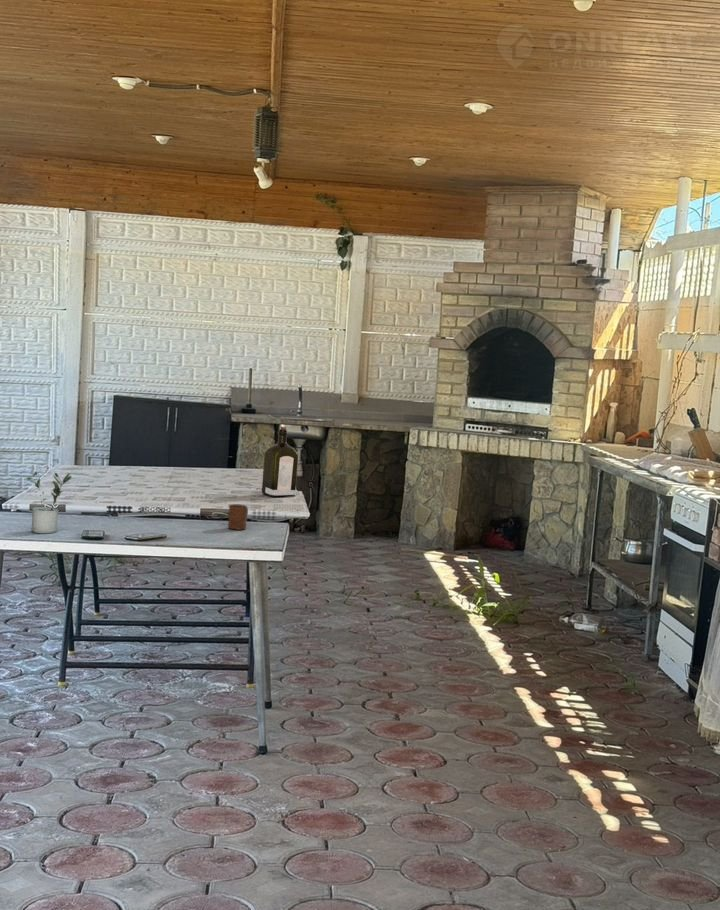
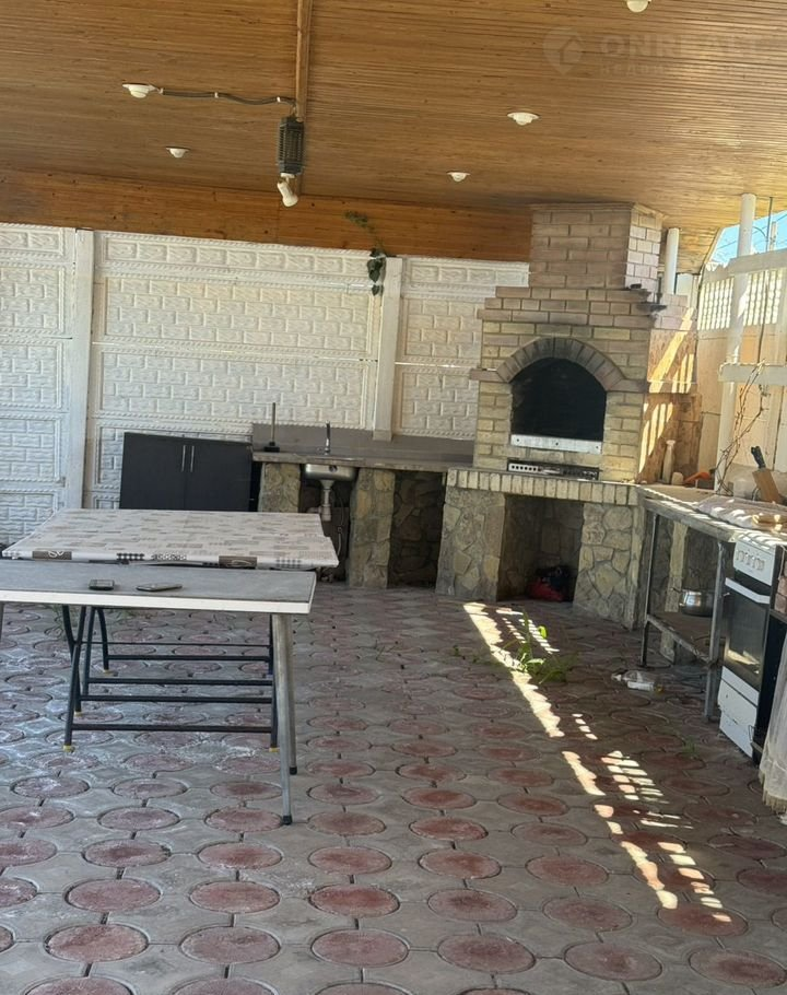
- liquor (280, 460)
- cup (238, 516)
- potted plant (45, 499)
